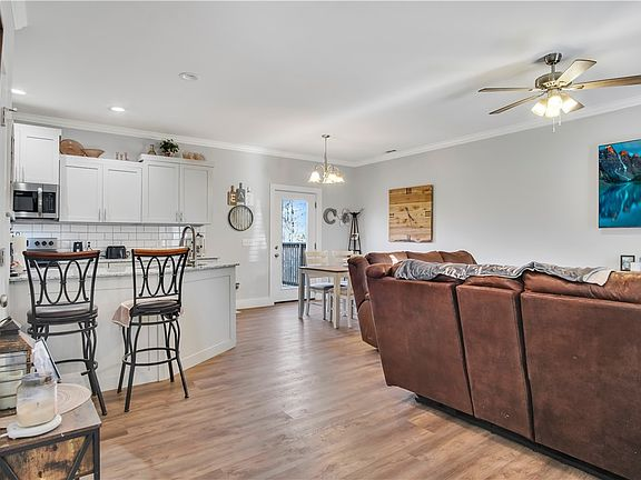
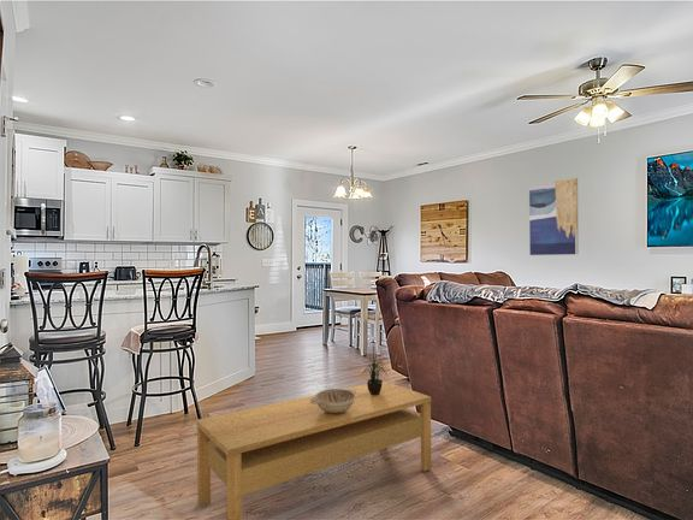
+ wall art (552, 218)
+ coffee table (322, 445)
+ decorative bowl (334, 402)
+ potted plant (374, 364)
